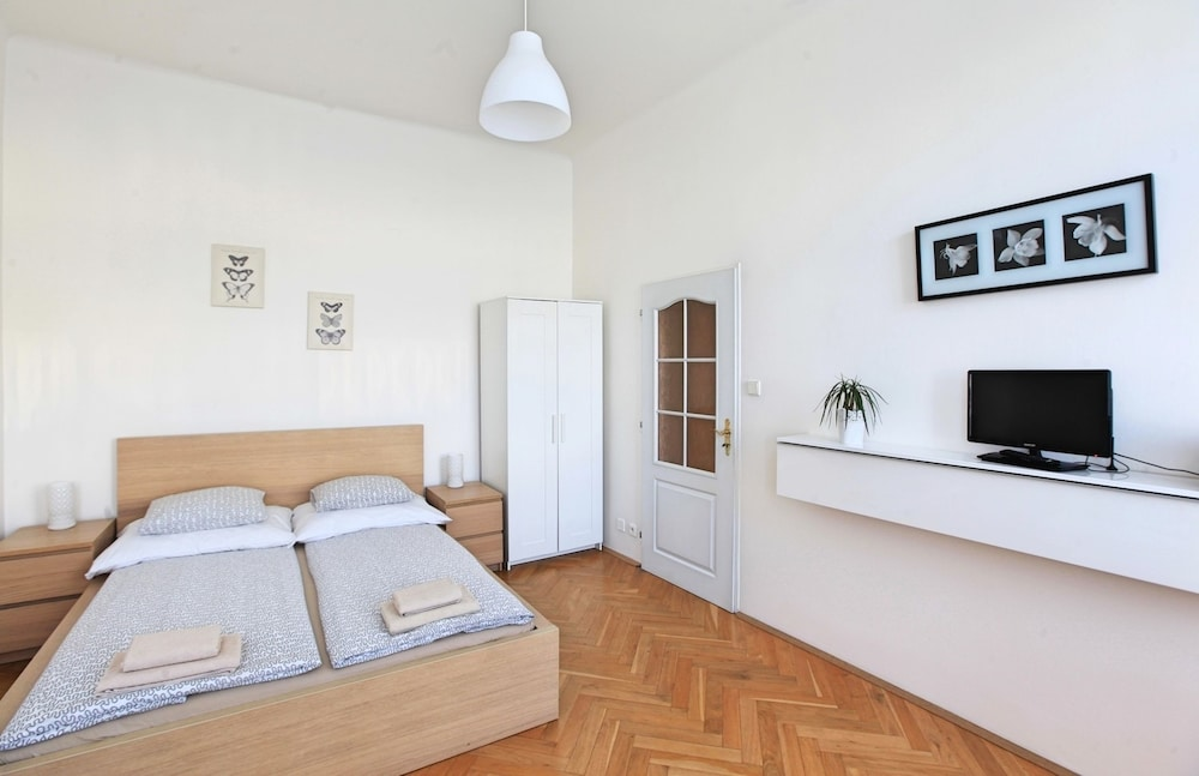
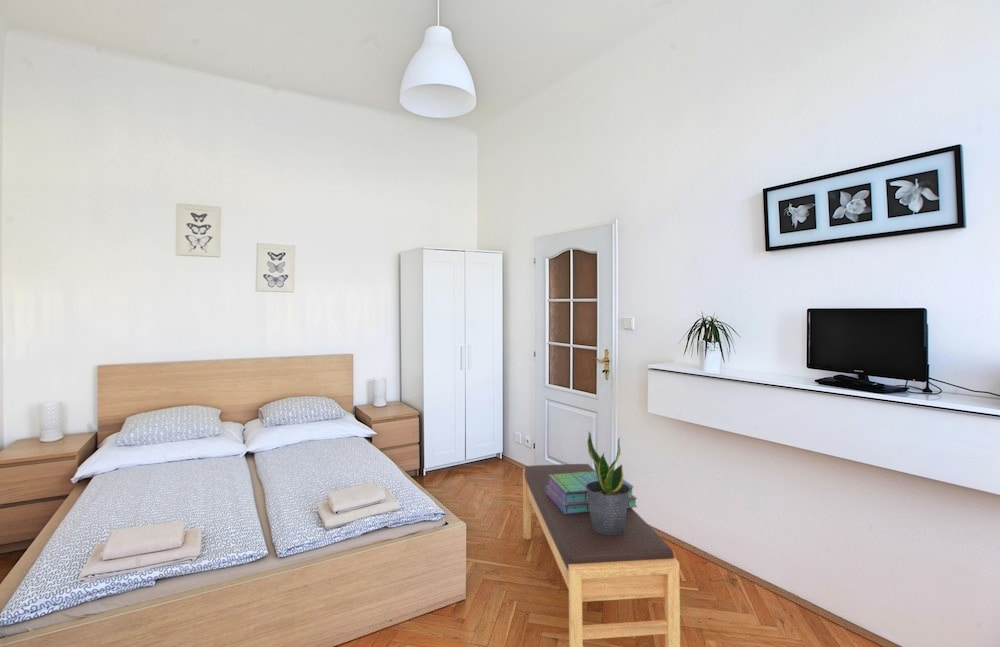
+ potted plant (607, 478)
+ bench (582, 546)
+ stack of books (586, 489)
